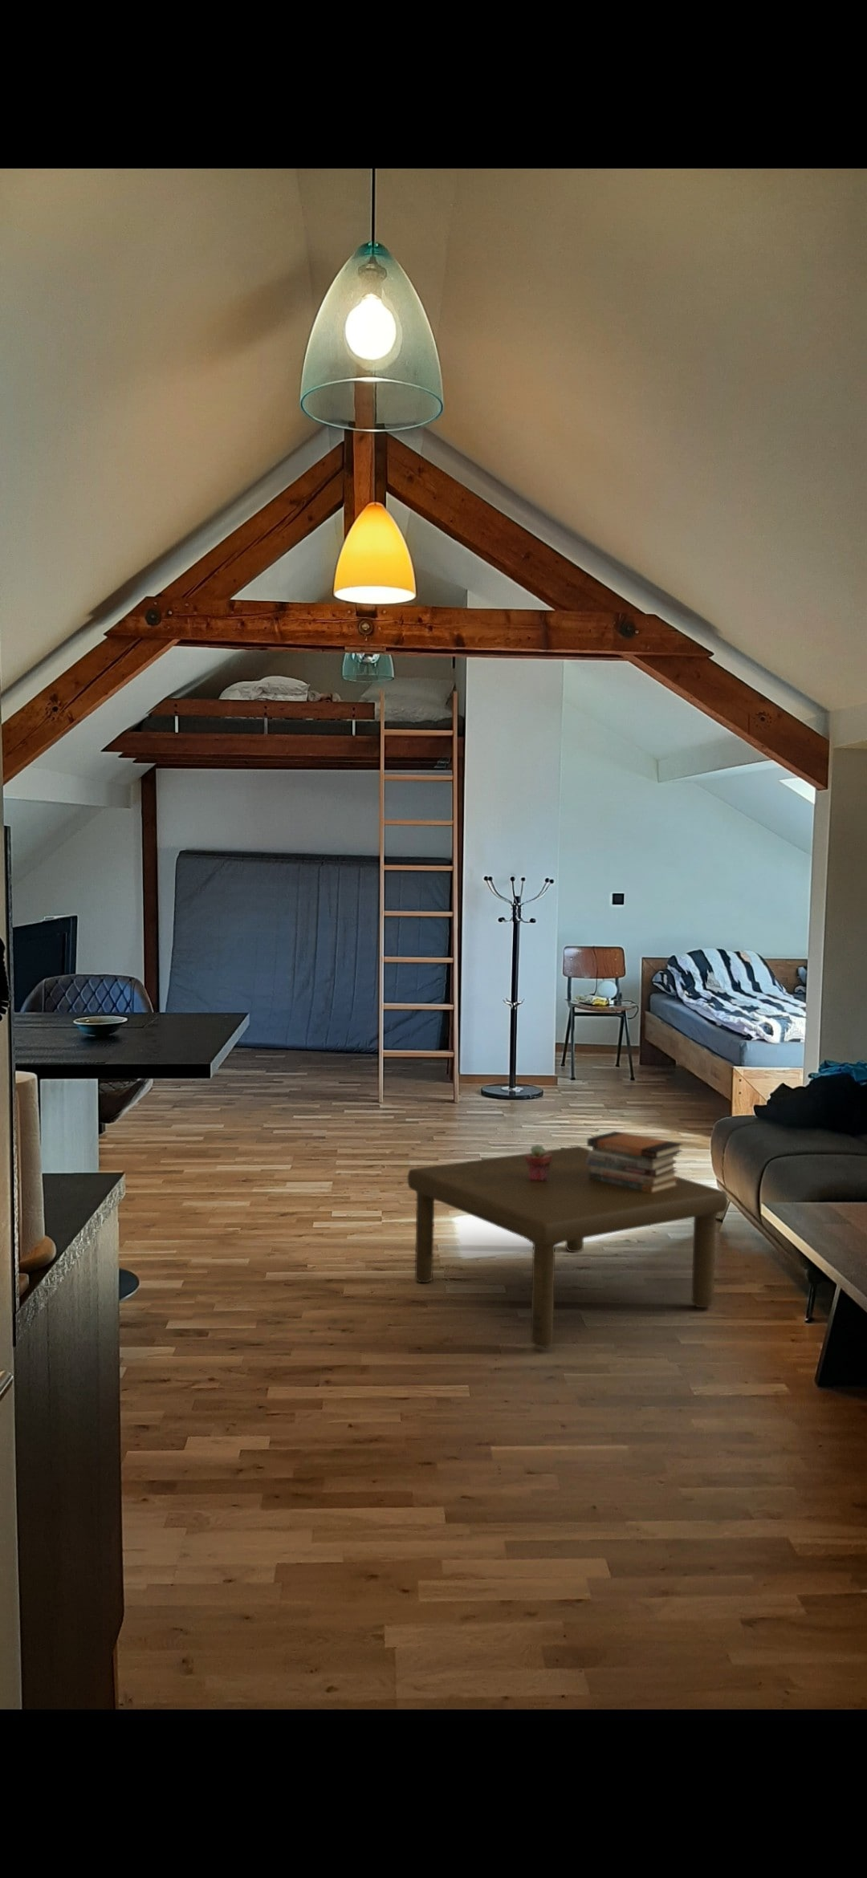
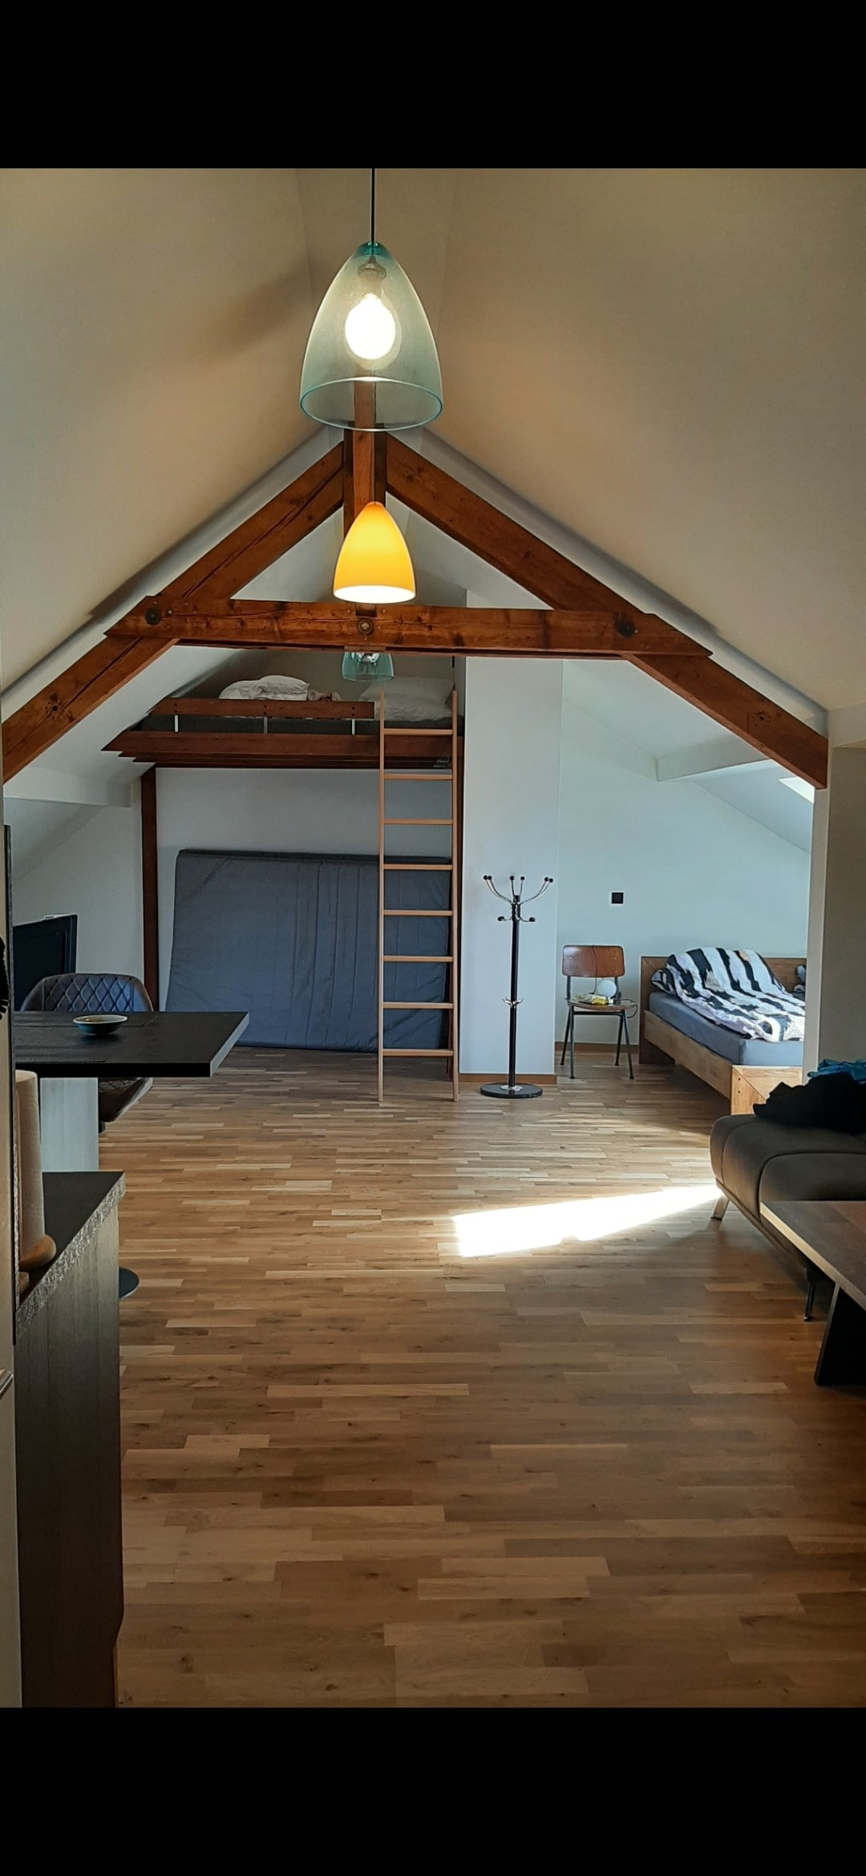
- book stack (632, 1161)
- coffee table (562, 1237)
- potted succulent (539, 1161)
